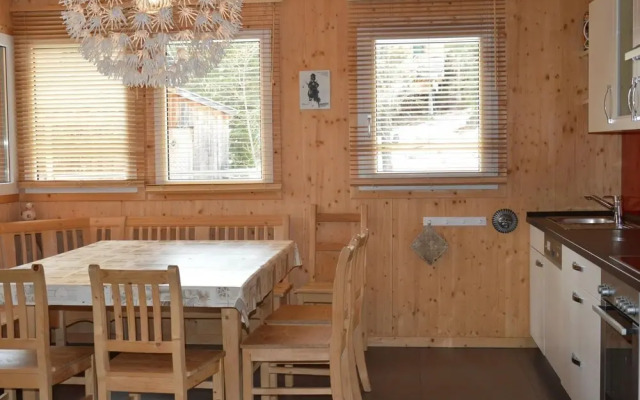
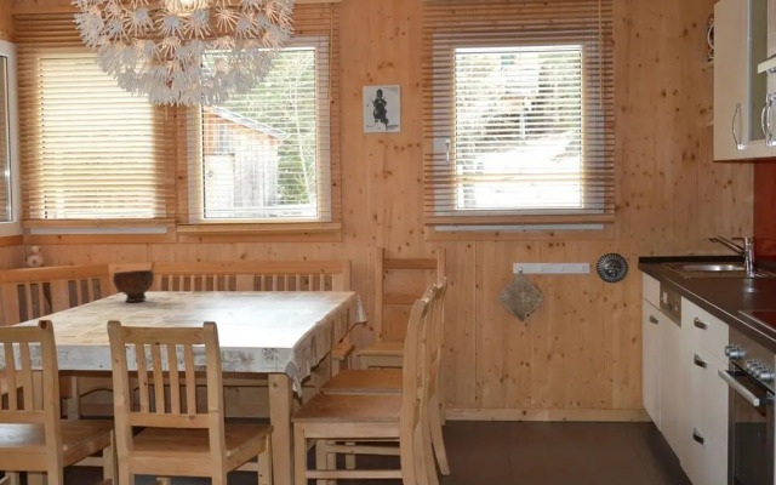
+ bowl (133, 285)
